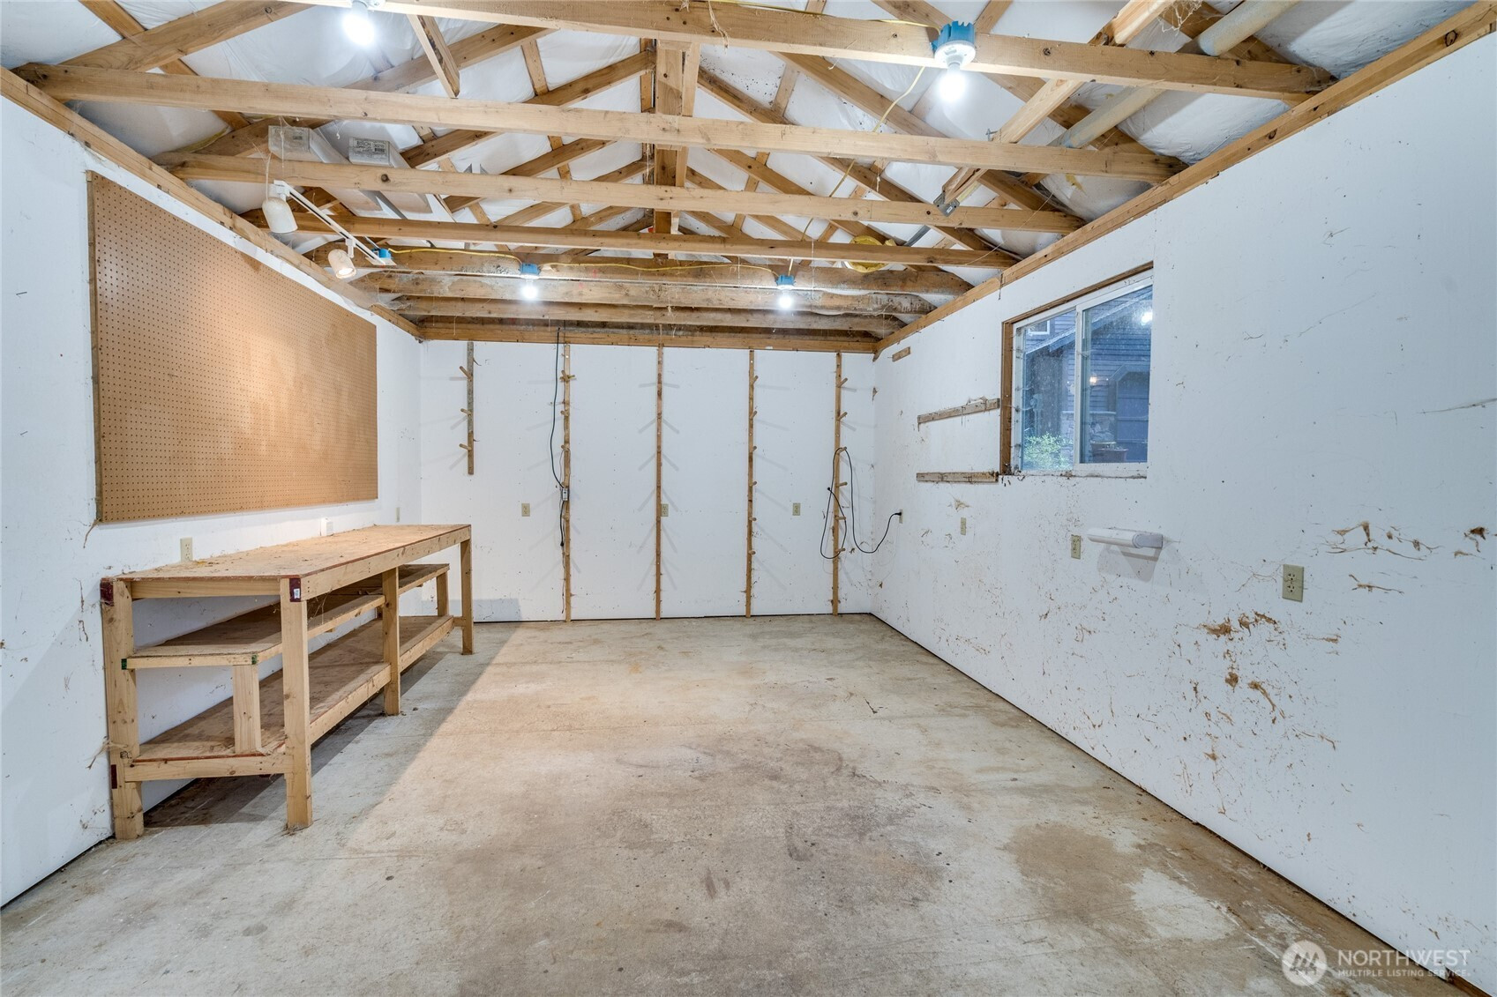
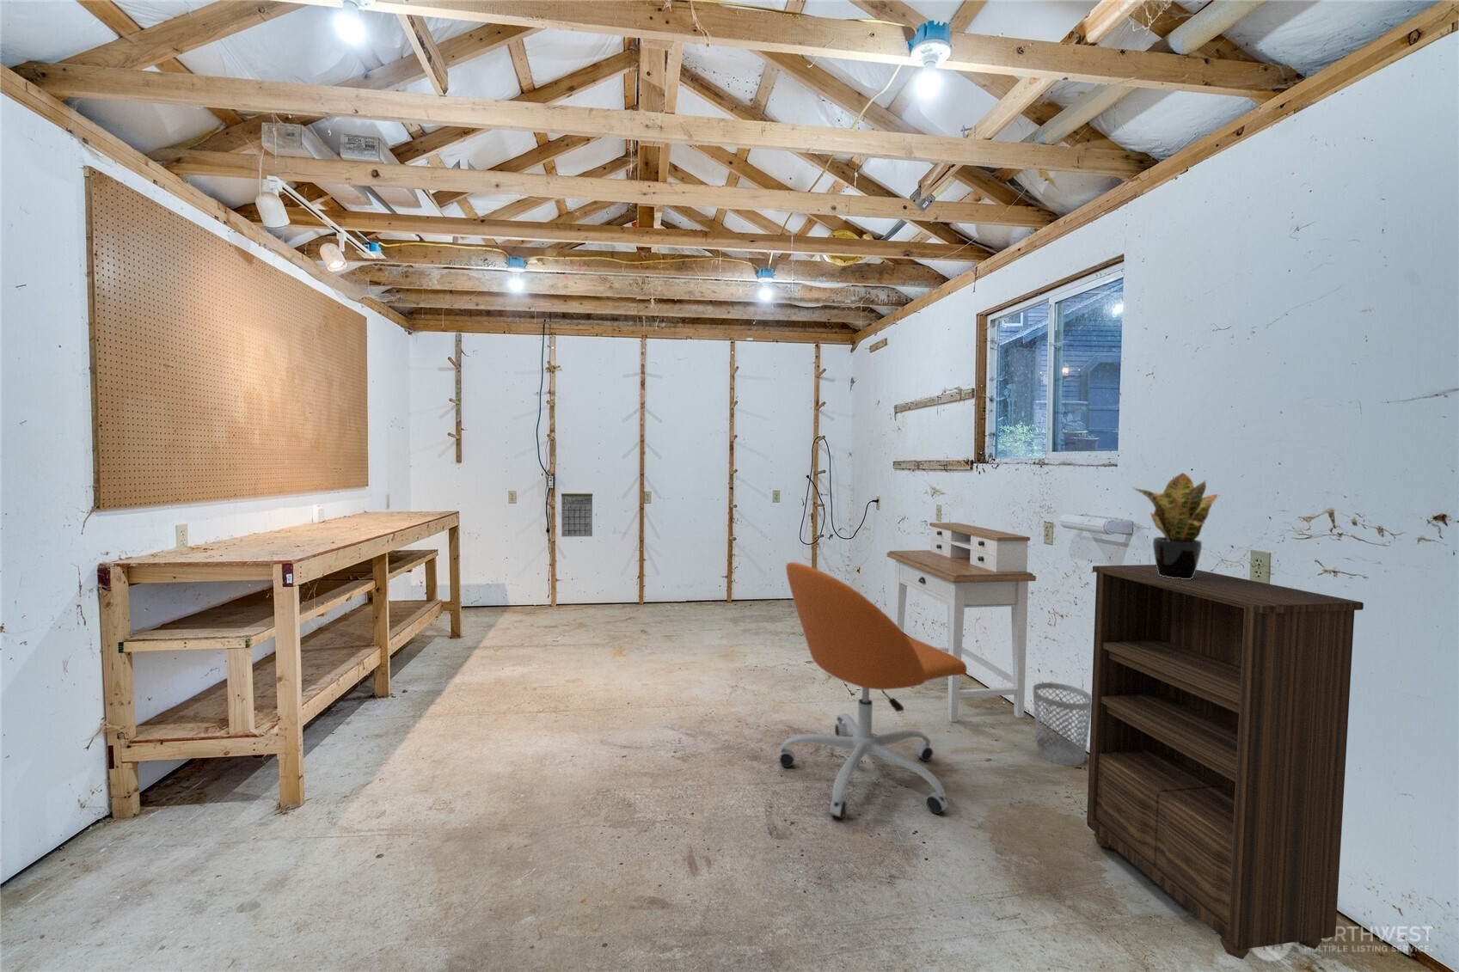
+ wastebasket (1061, 724)
+ office chair (870, 667)
+ calendar (577, 510)
+ desk (951, 611)
+ bookshelf (1201, 738)
+ potted plant (1175, 522)
